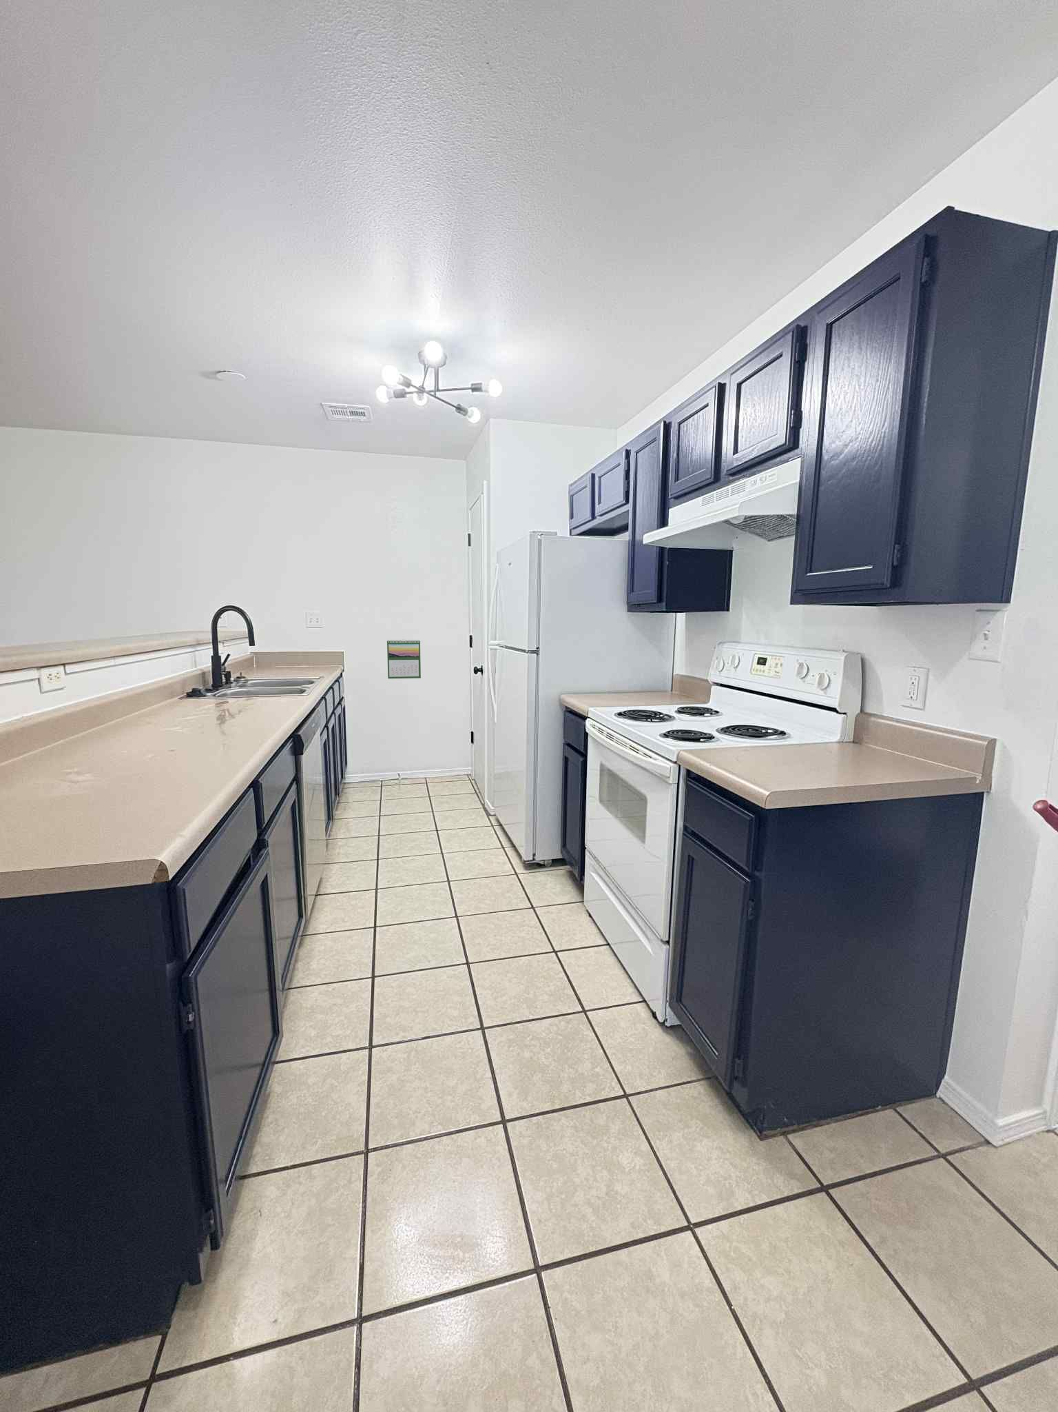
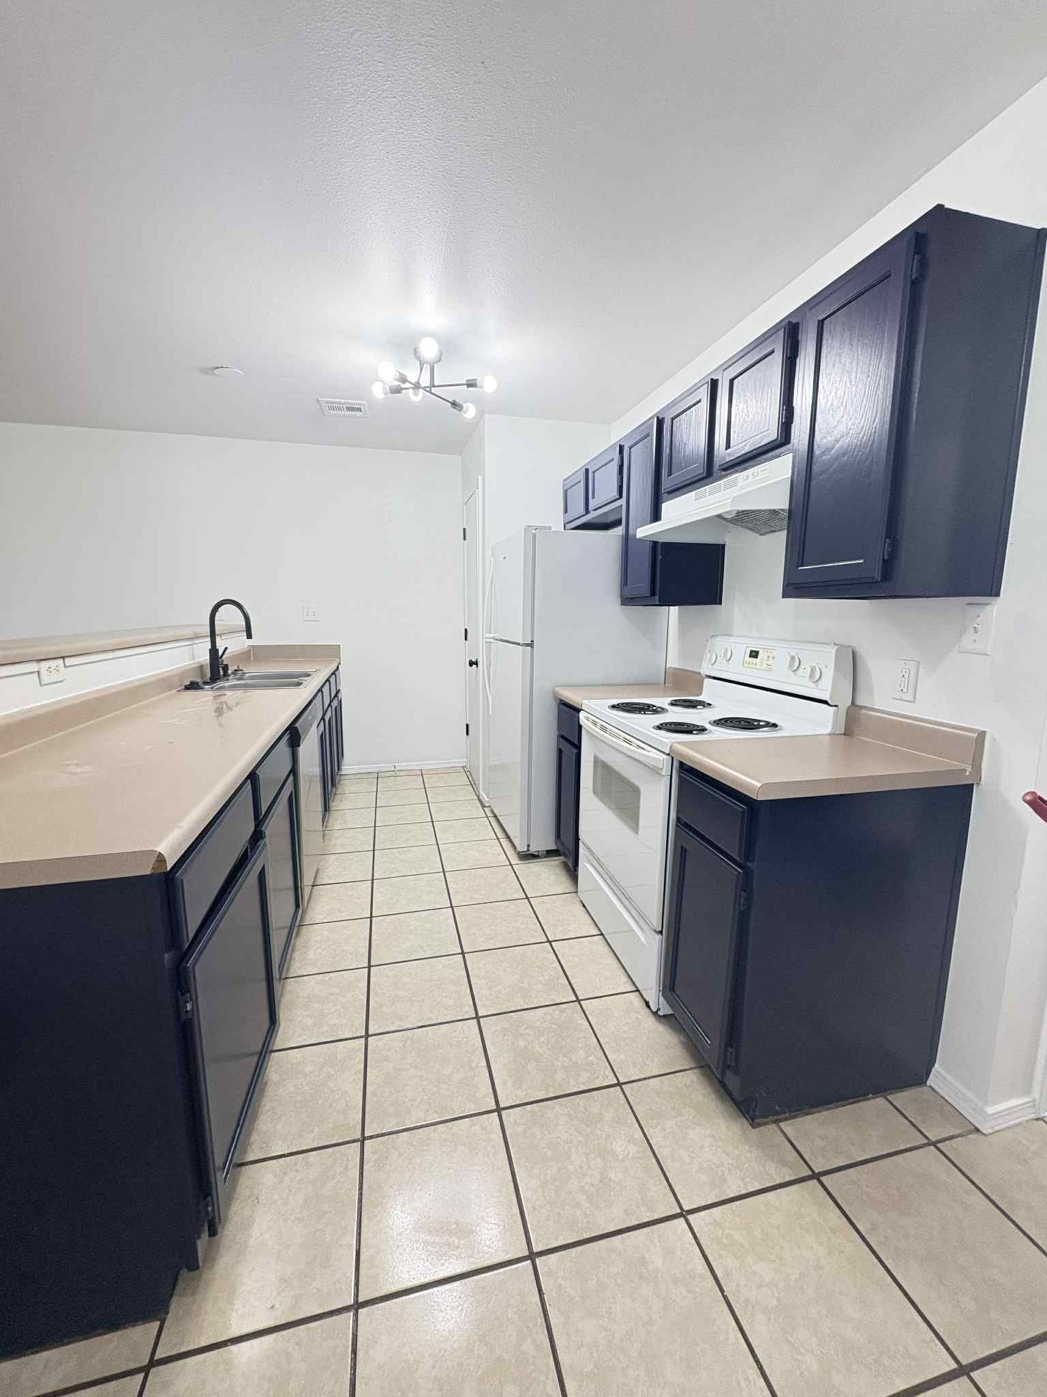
- calendar (403, 658)
